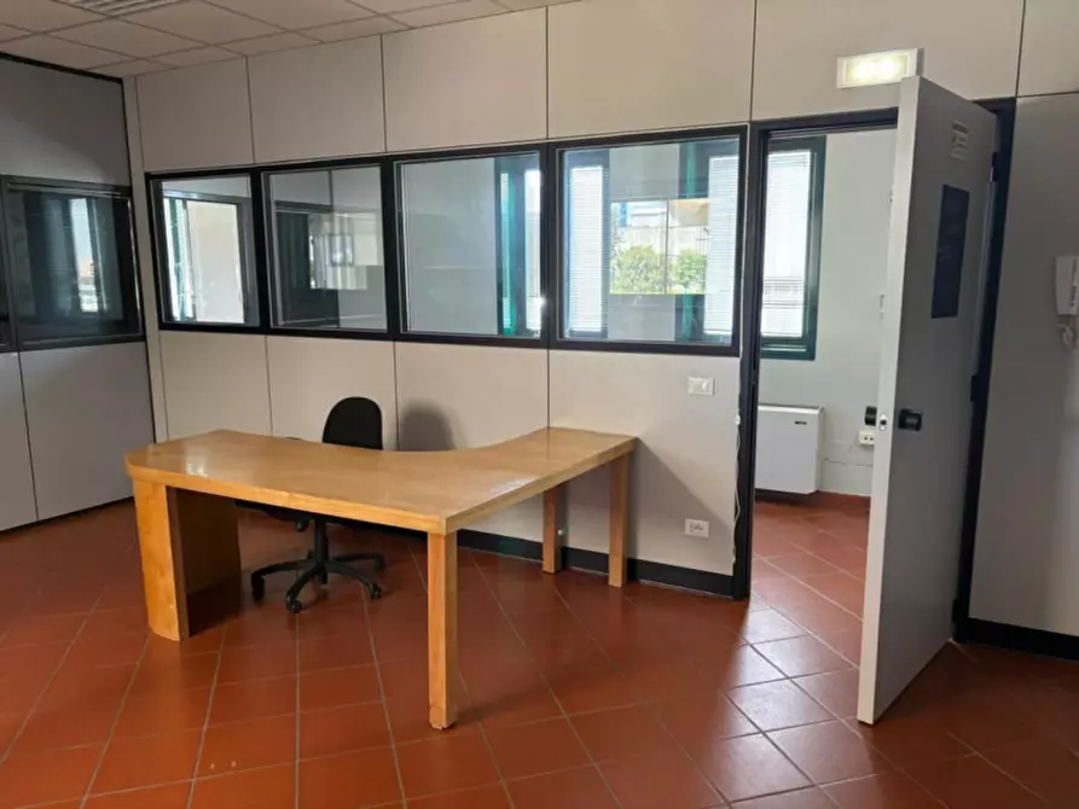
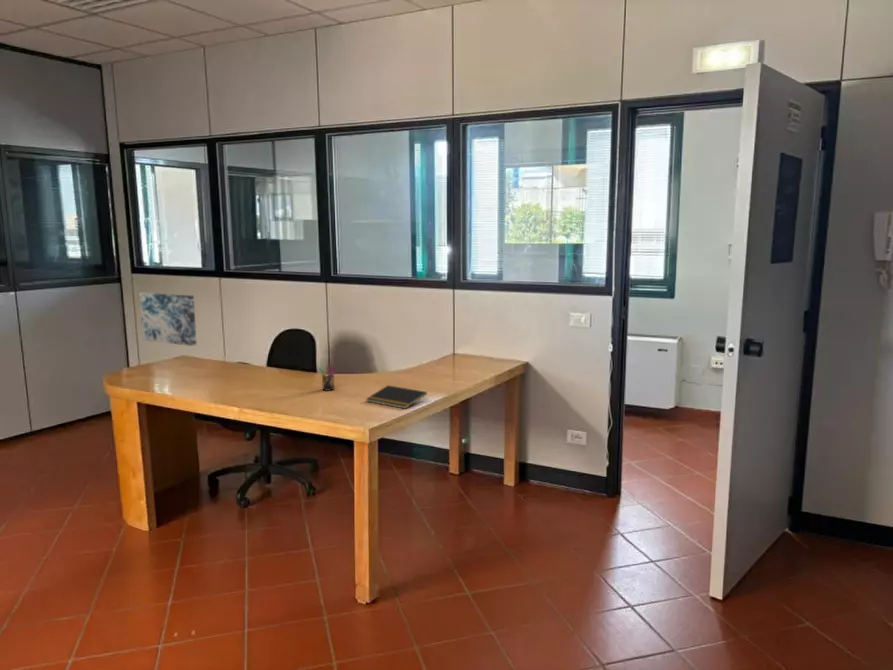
+ wall art (167, 318)
+ pen holder (327, 376)
+ notepad (396, 396)
